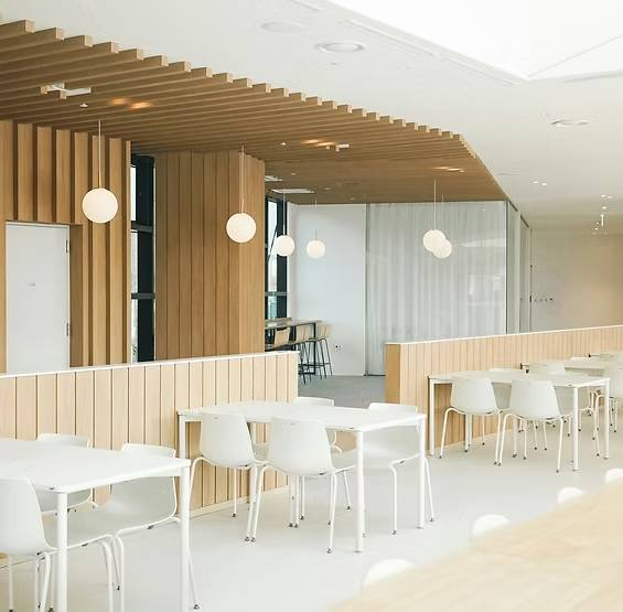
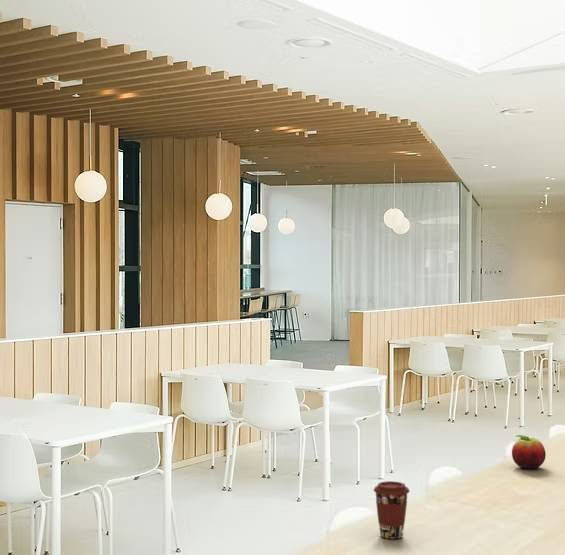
+ coffee cup (391, 510)
+ fruit (528, 451)
